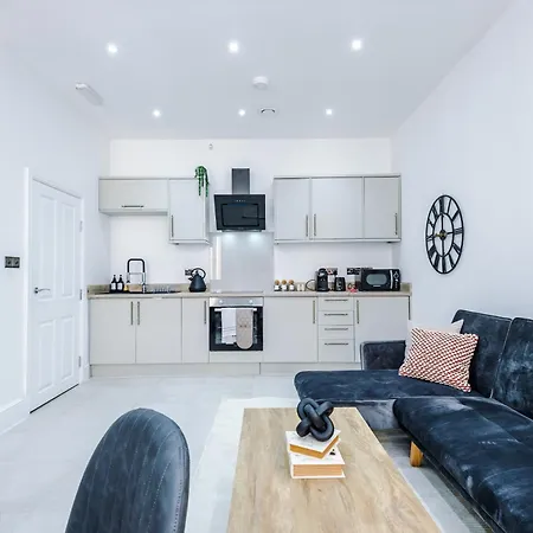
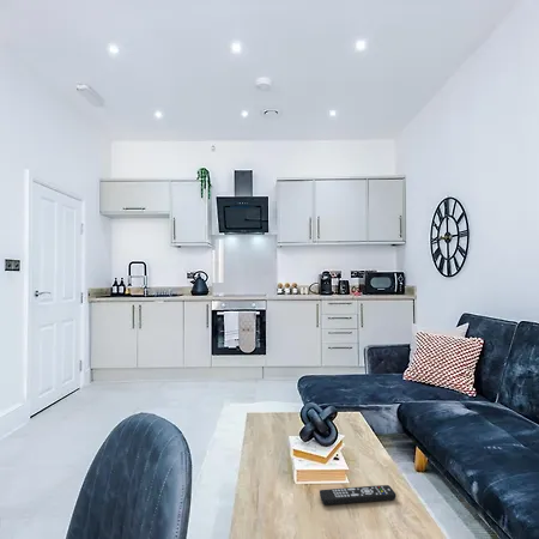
+ remote control (357, 495)
